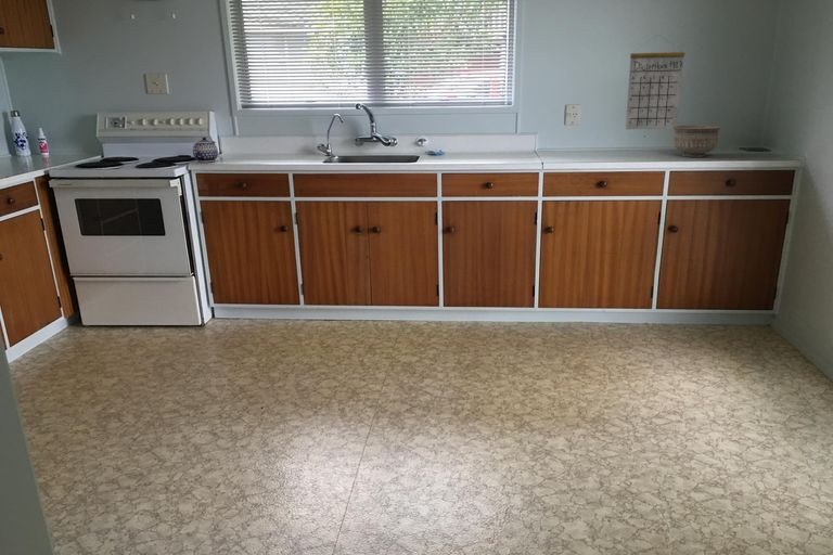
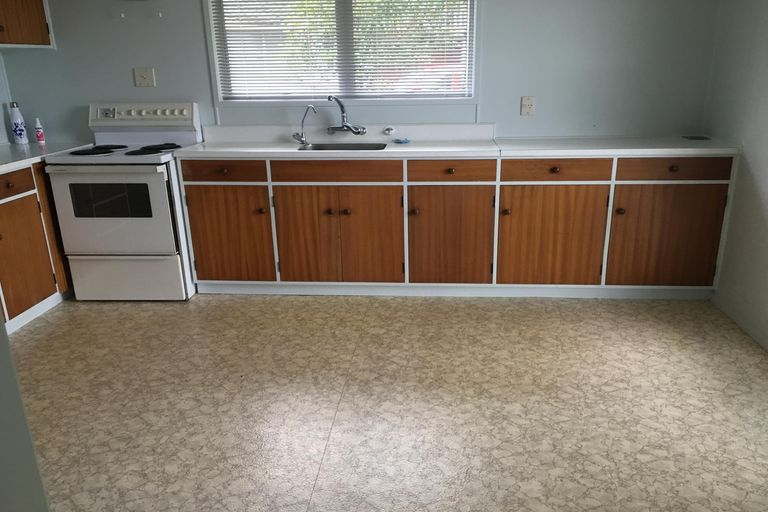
- teapot (205, 149)
- bowl (695, 141)
- calendar (654, 82)
